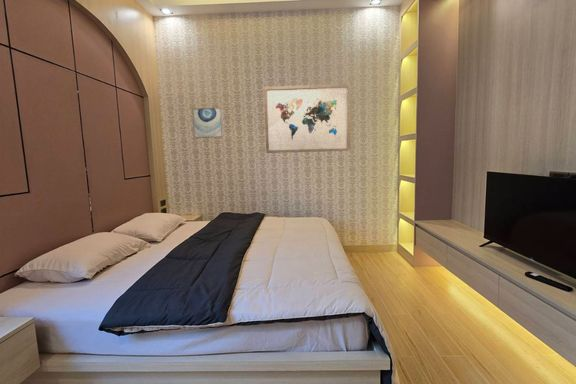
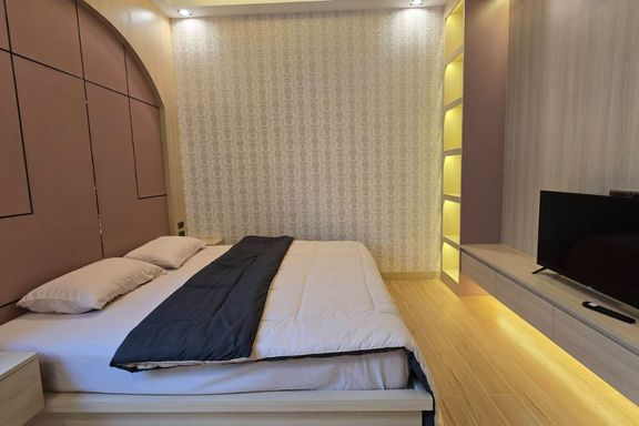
- wall art (207, 123)
- wall art (307, 119)
